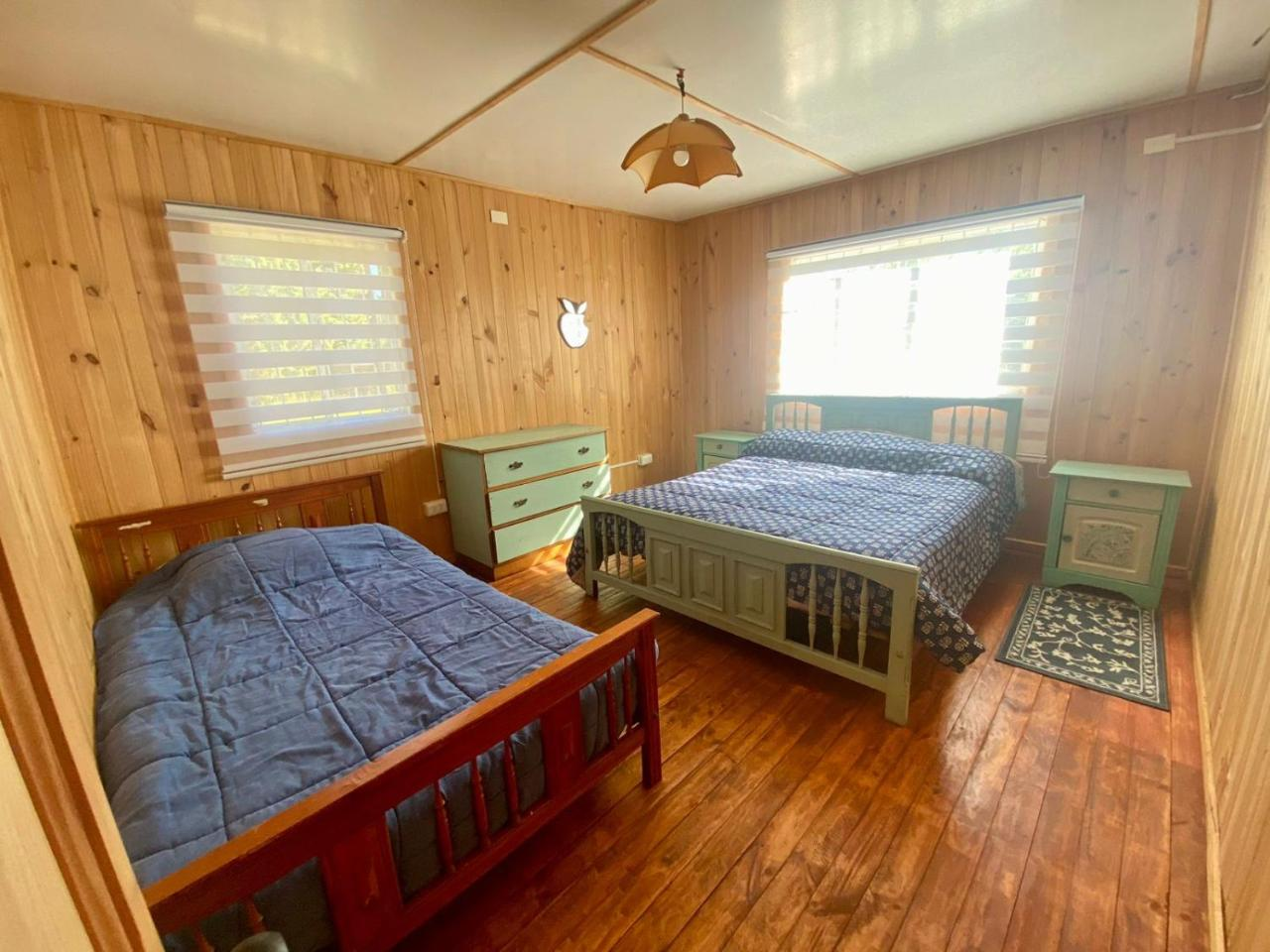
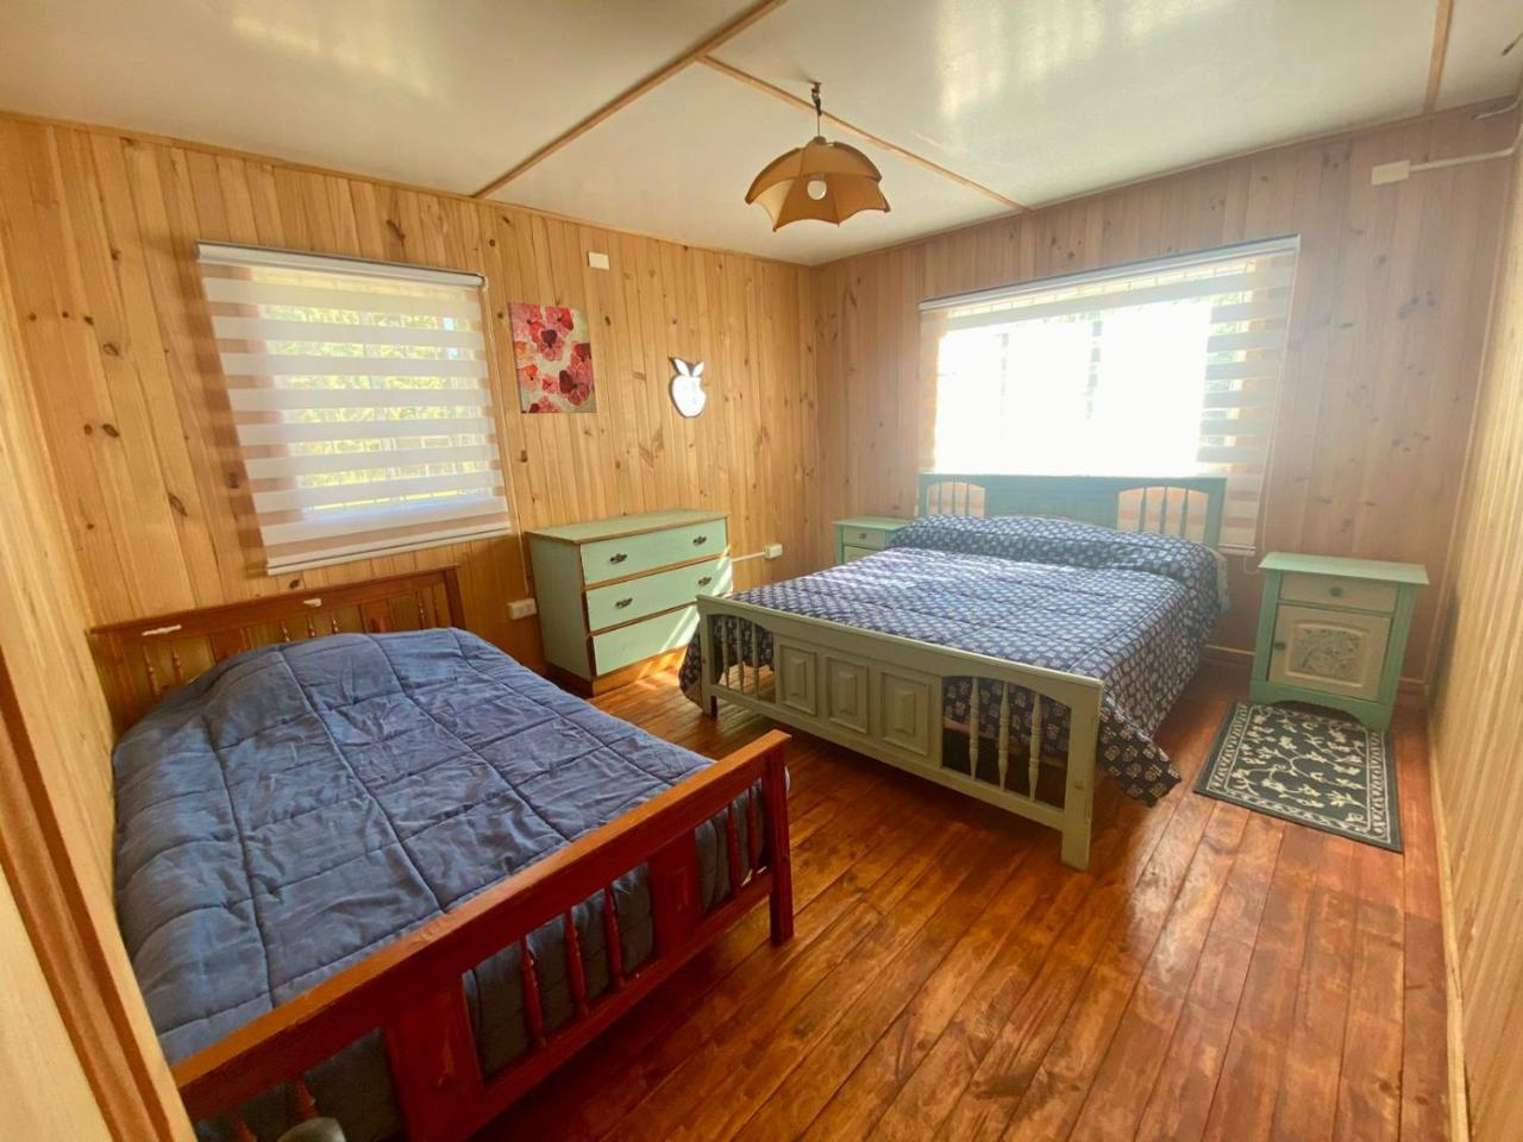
+ wall art (554, 360)
